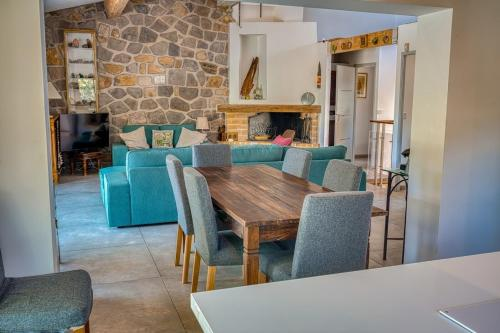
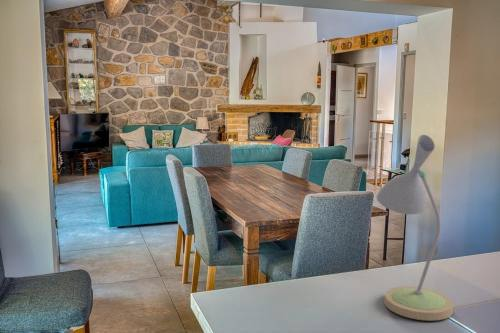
+ desk lamp (413, 213)
